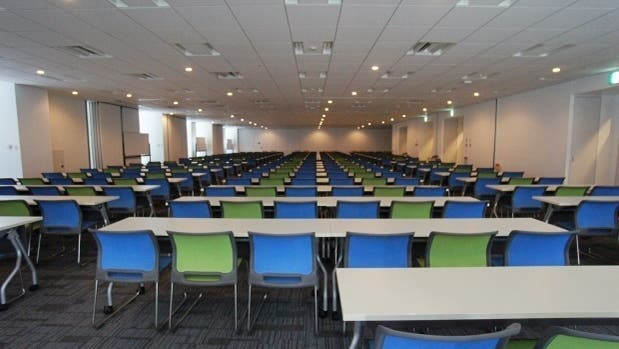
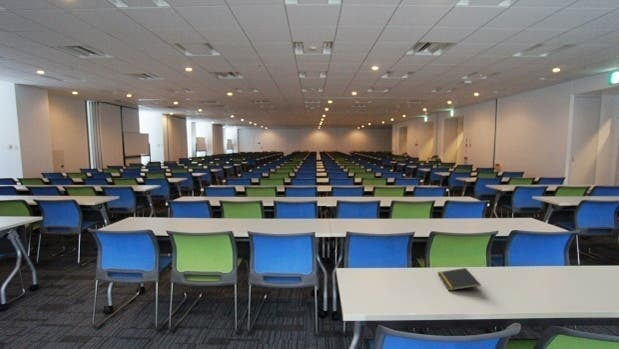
+ notepad (457, 278)
